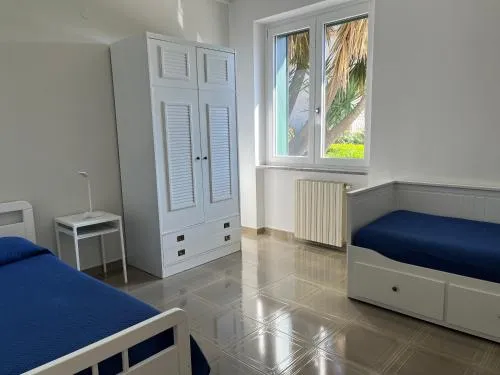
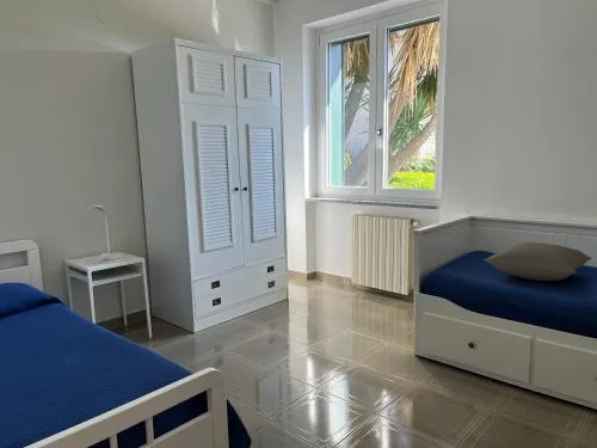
+ pillow (538, 259)
